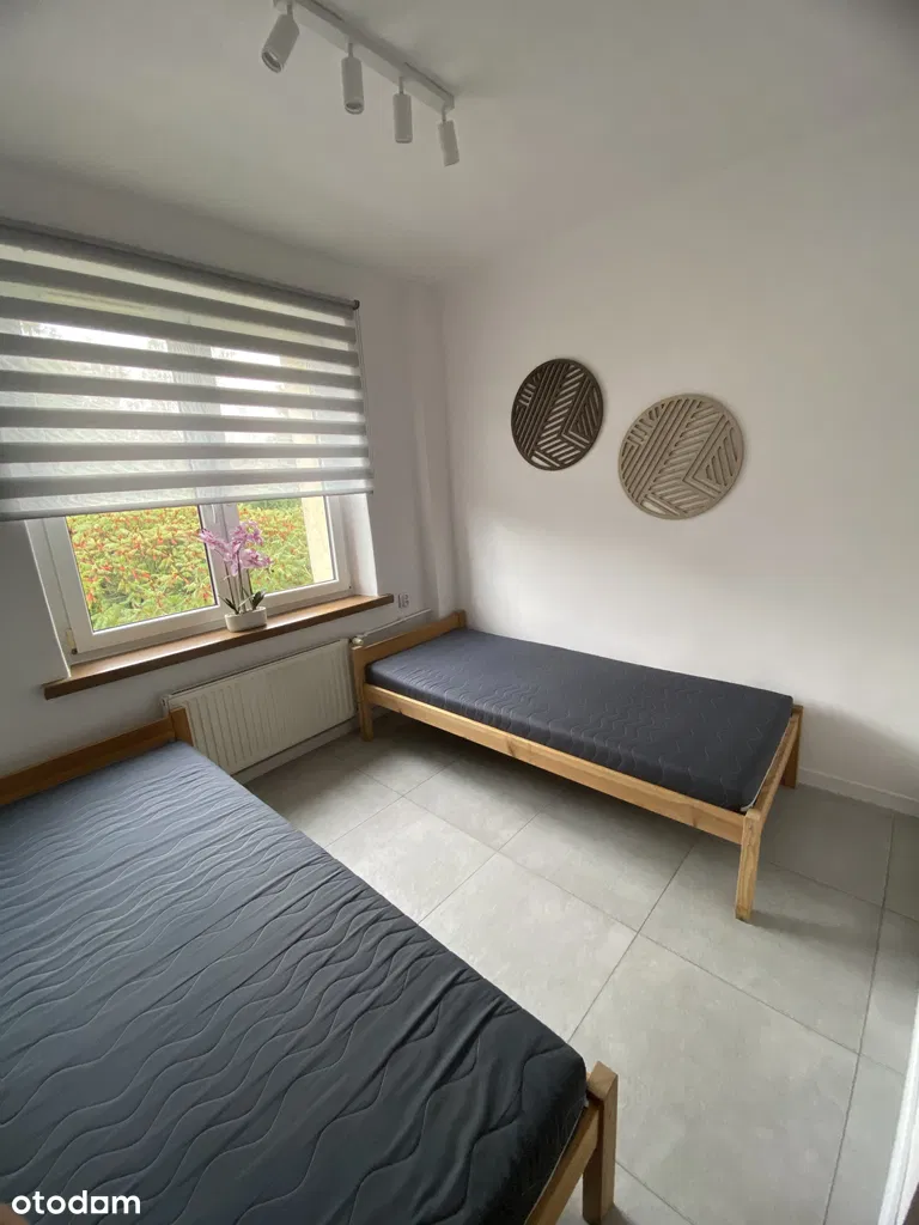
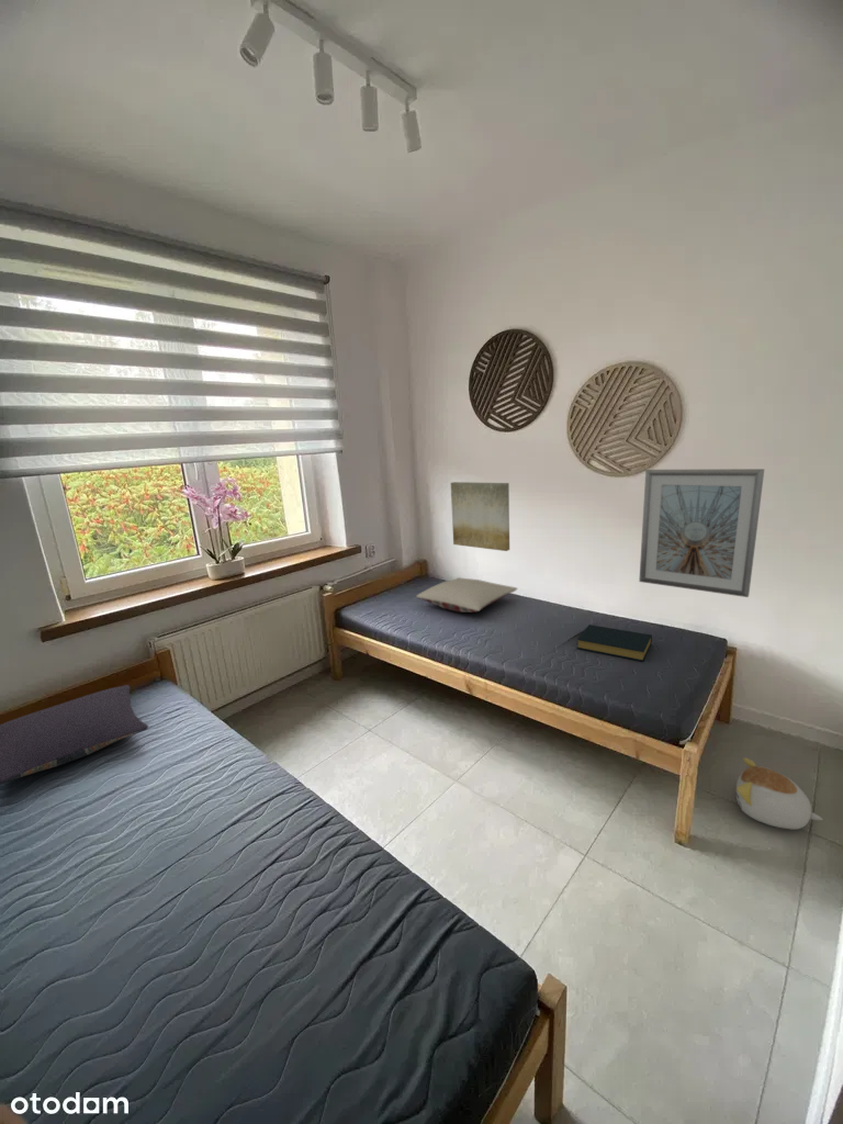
+ hardback book (614, 641)
+ picture frame (695, 530)
+ wall art (479, 515)
+ pillow (67, 729)
+ pillow (468, 592)
+ plush toy (778, 797)
